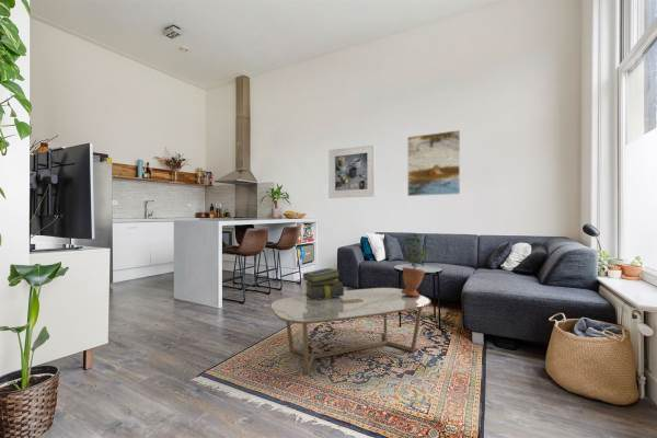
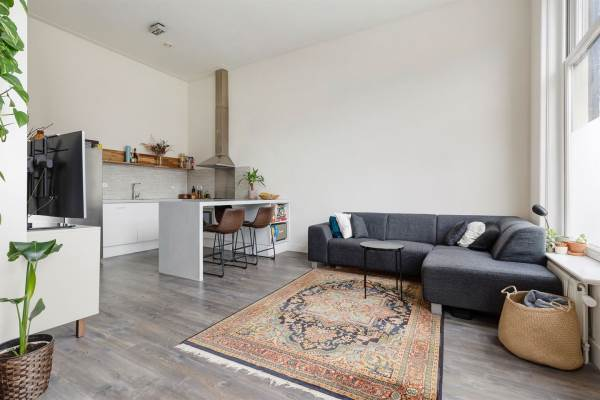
- potted plant (411, 265)
- stack of books (322, 283)
- coffee table (349, 319)
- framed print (350, 172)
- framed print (433, 164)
